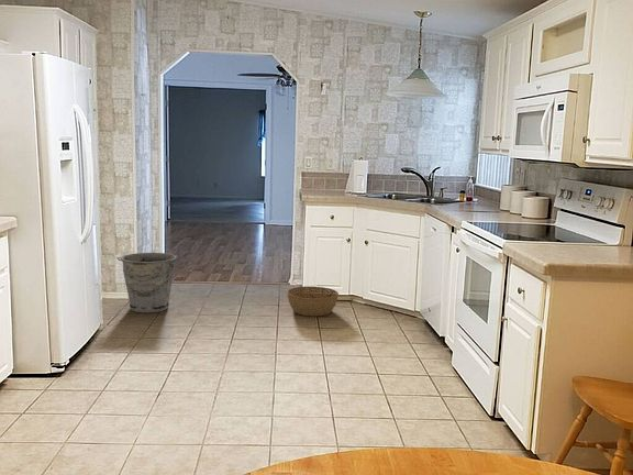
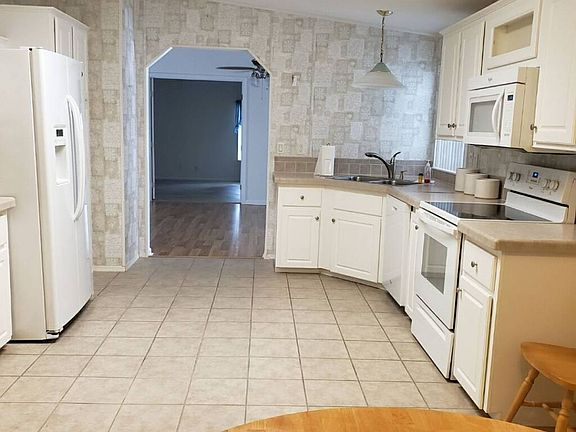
- basket (312, 301)
- bucket (147, 283)
